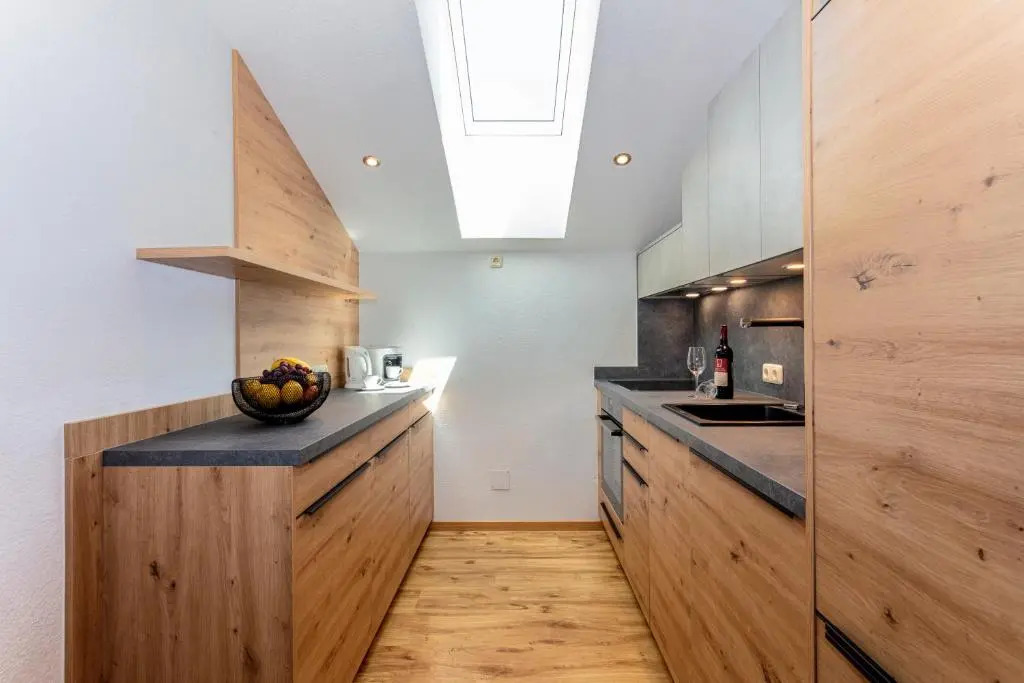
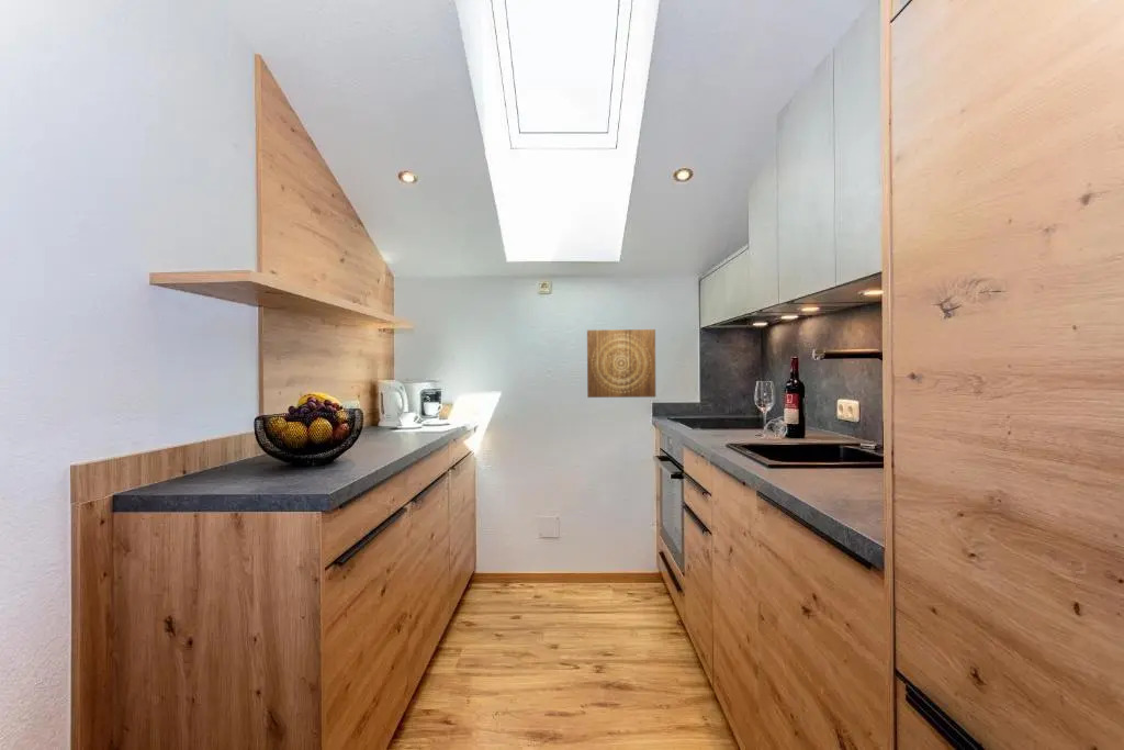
+ wall art (620, 363)
